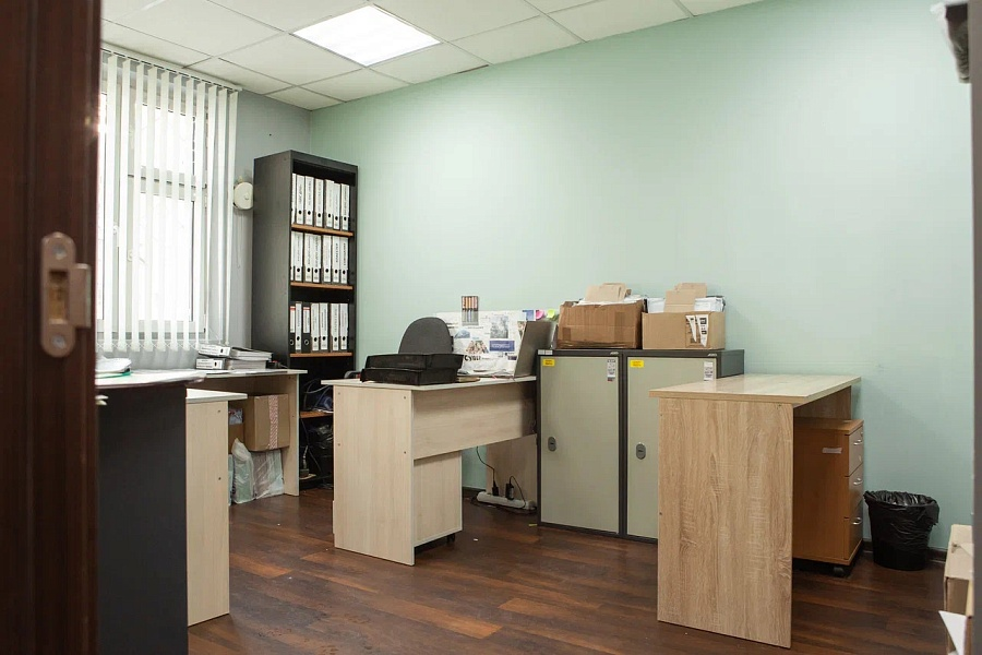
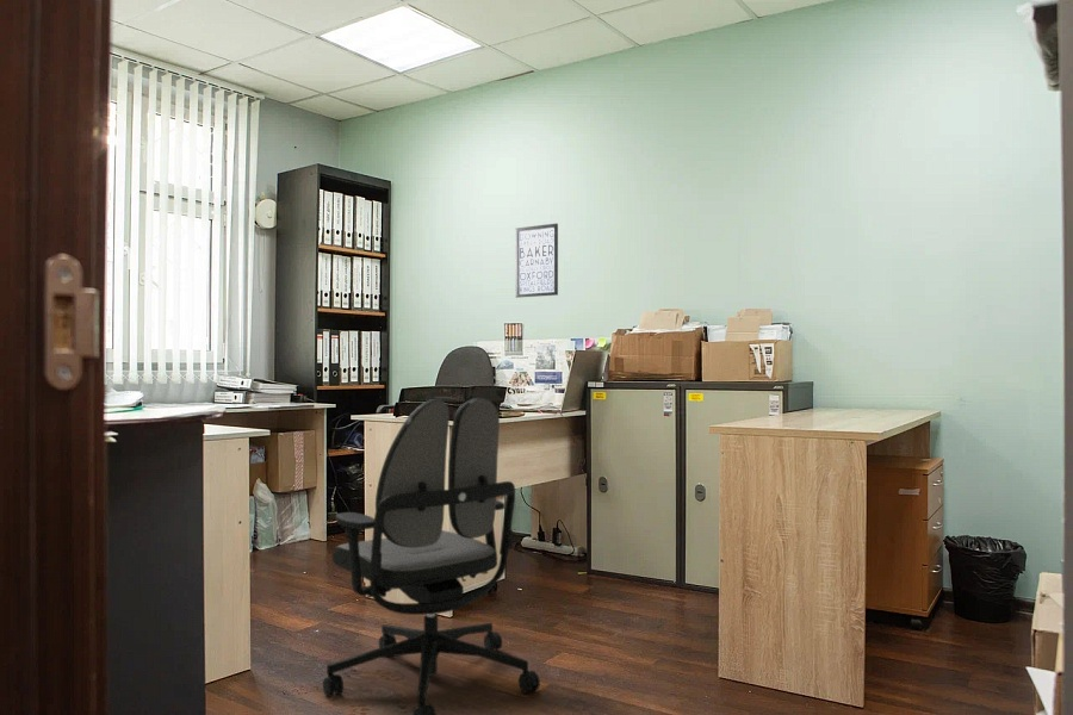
+ wall art (535, 261)
+ office chair (428, 536)
